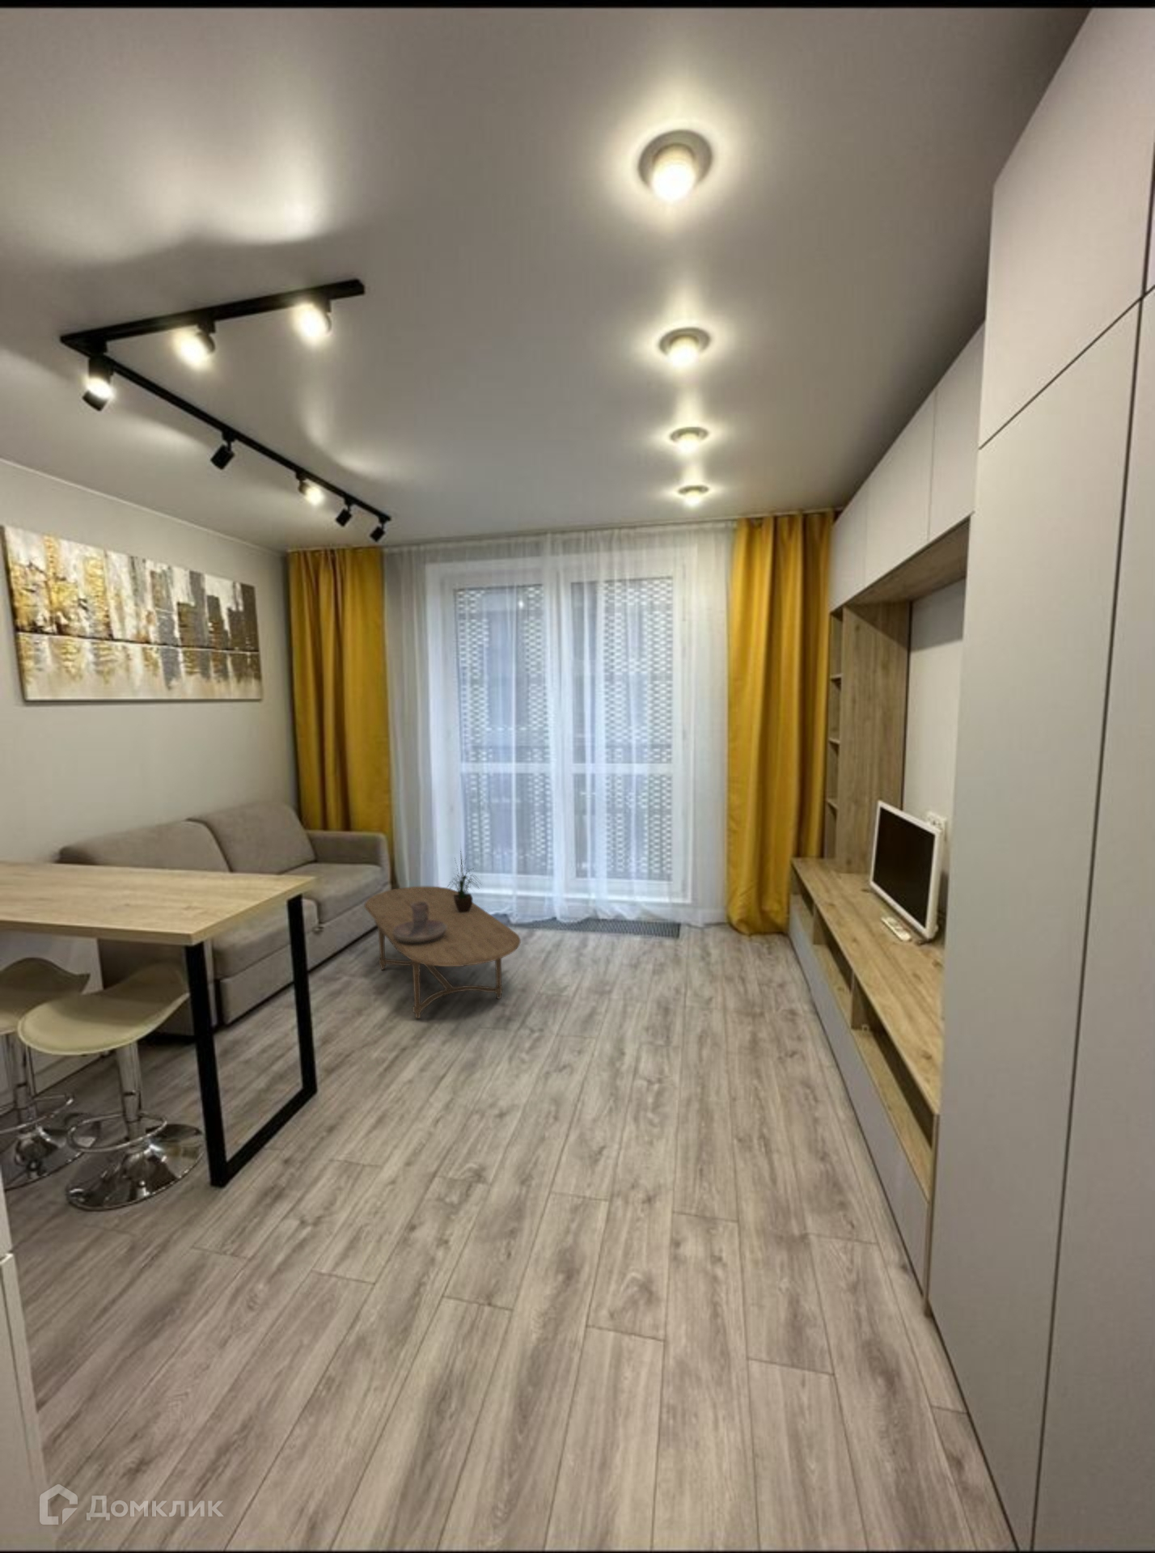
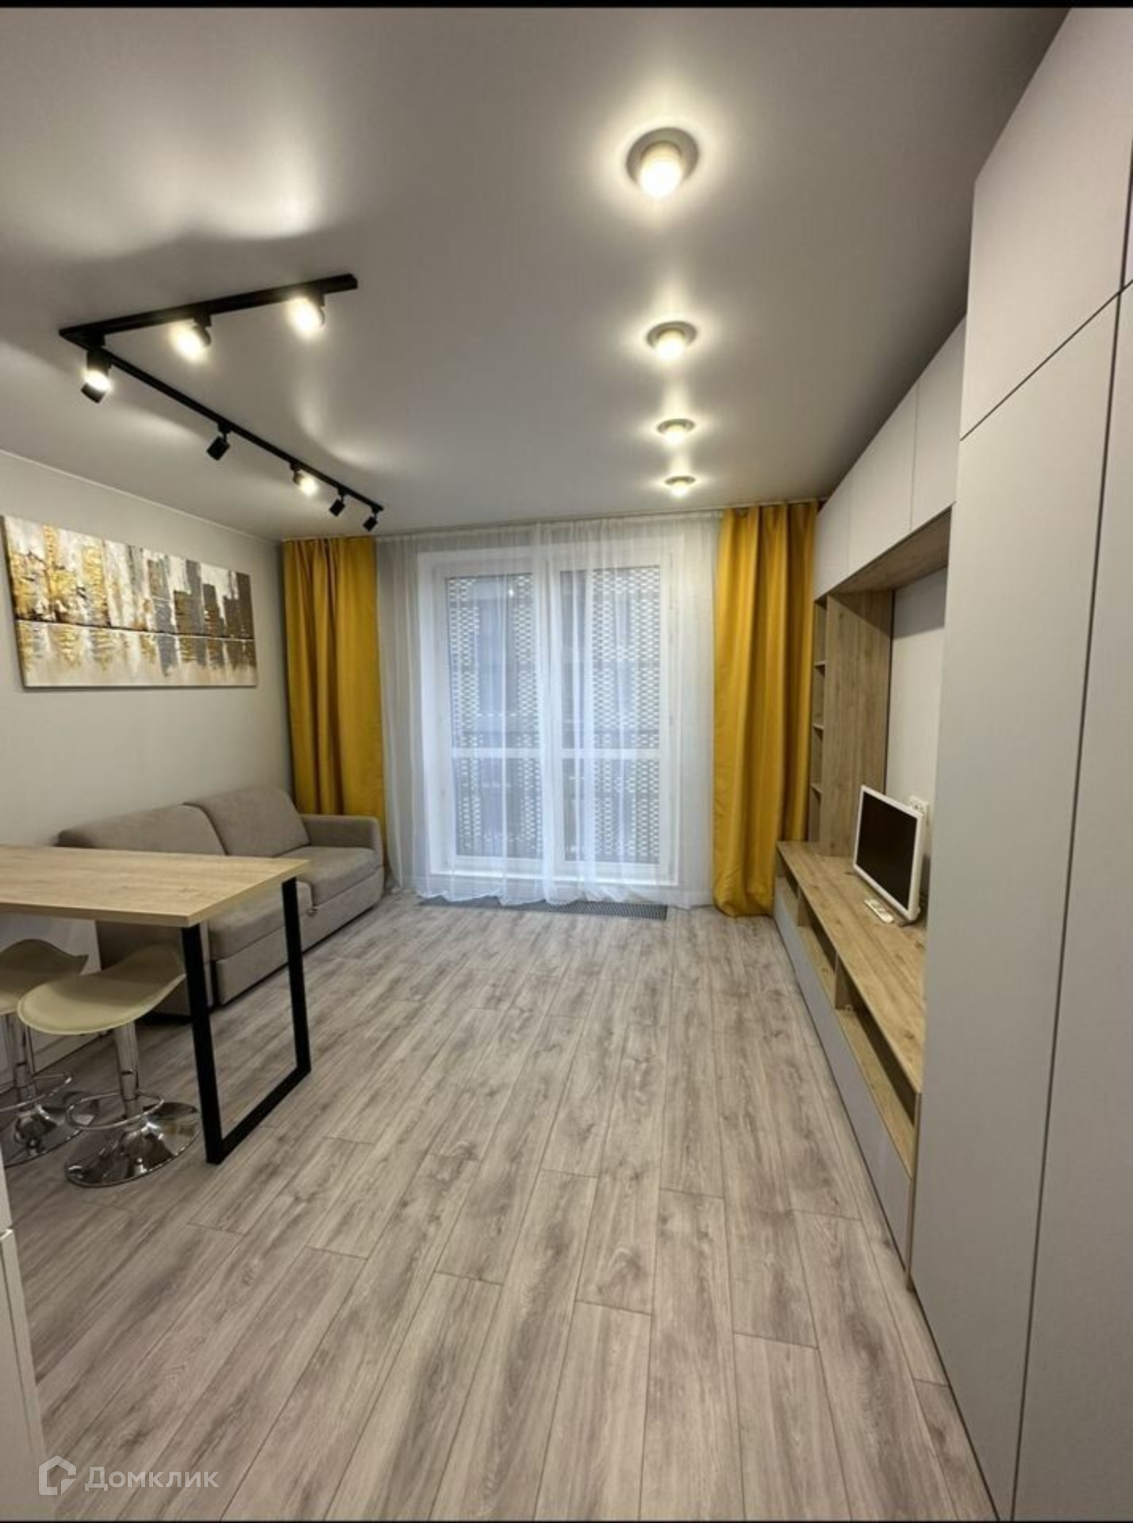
- candle holder (421, 918)
- coffee table (437, 950)
- potted plant (463, 876)
